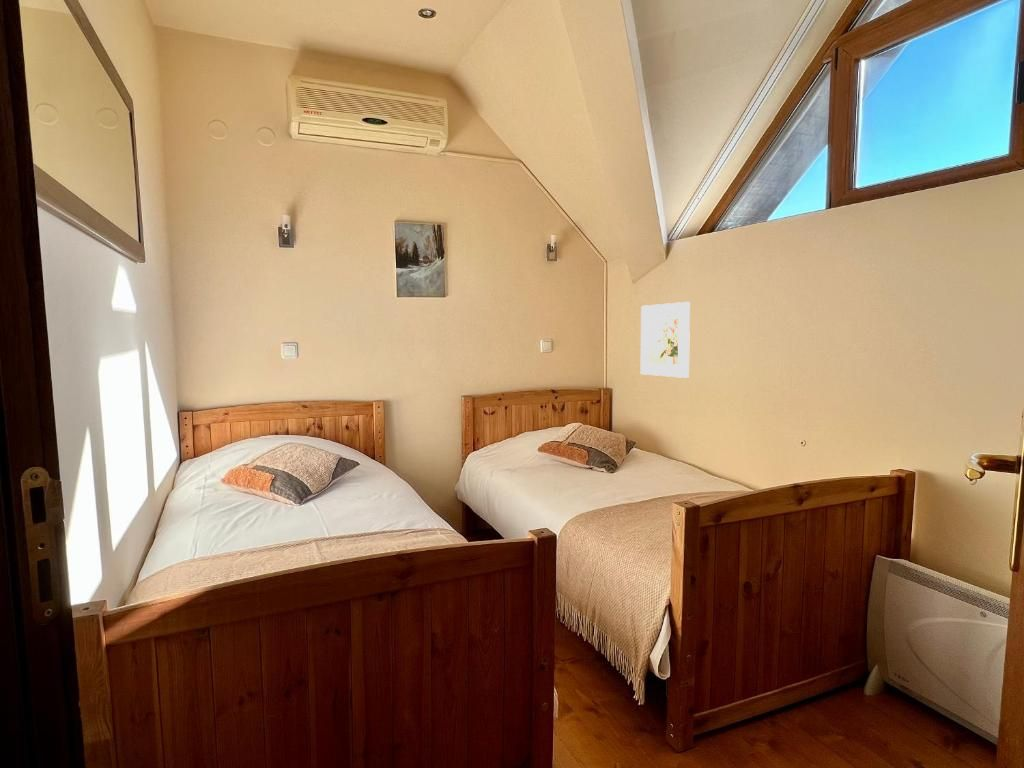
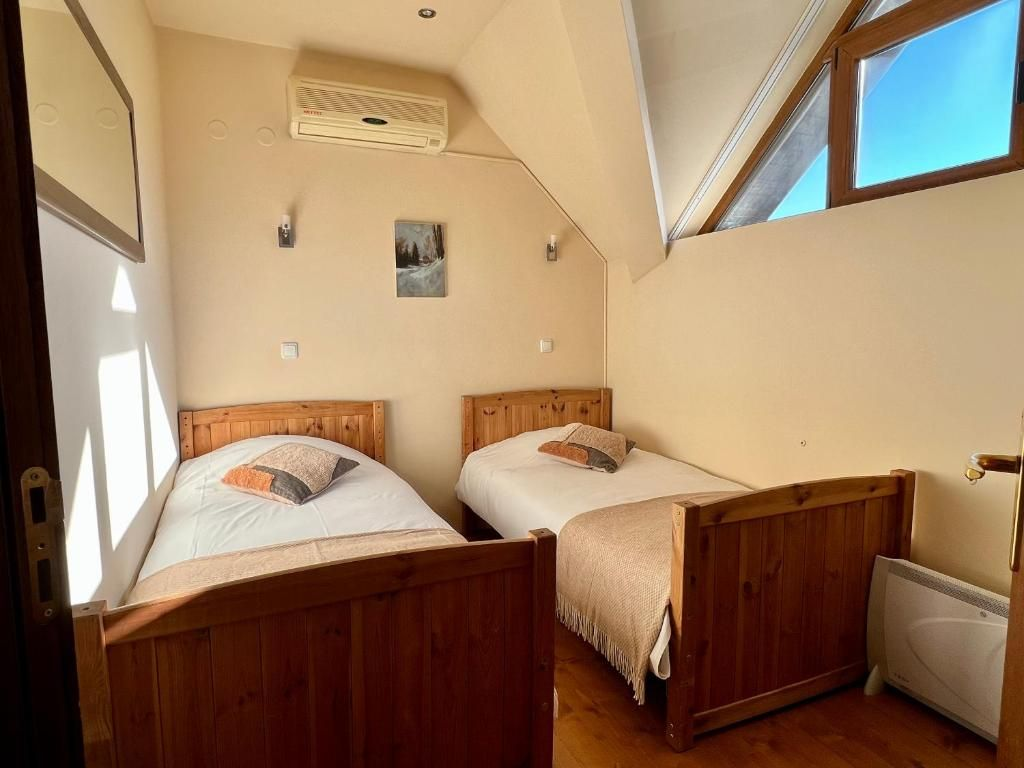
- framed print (663, 340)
